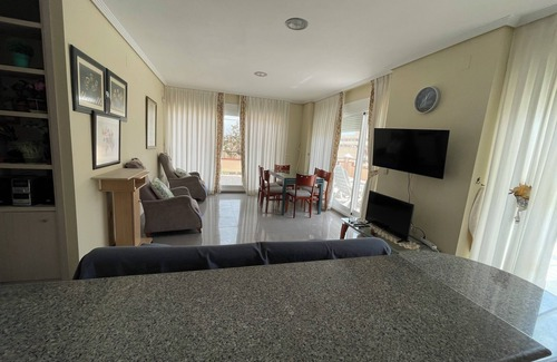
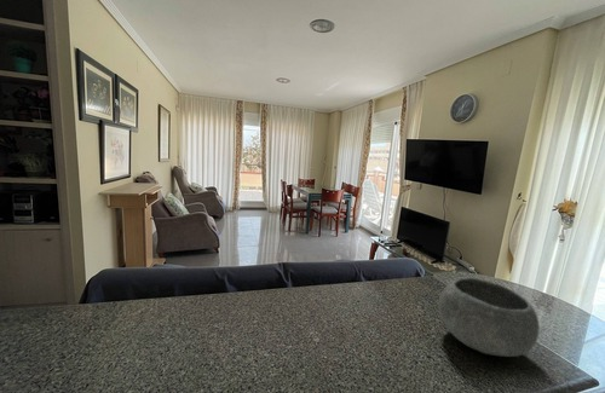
+ bowl (483, 317)
